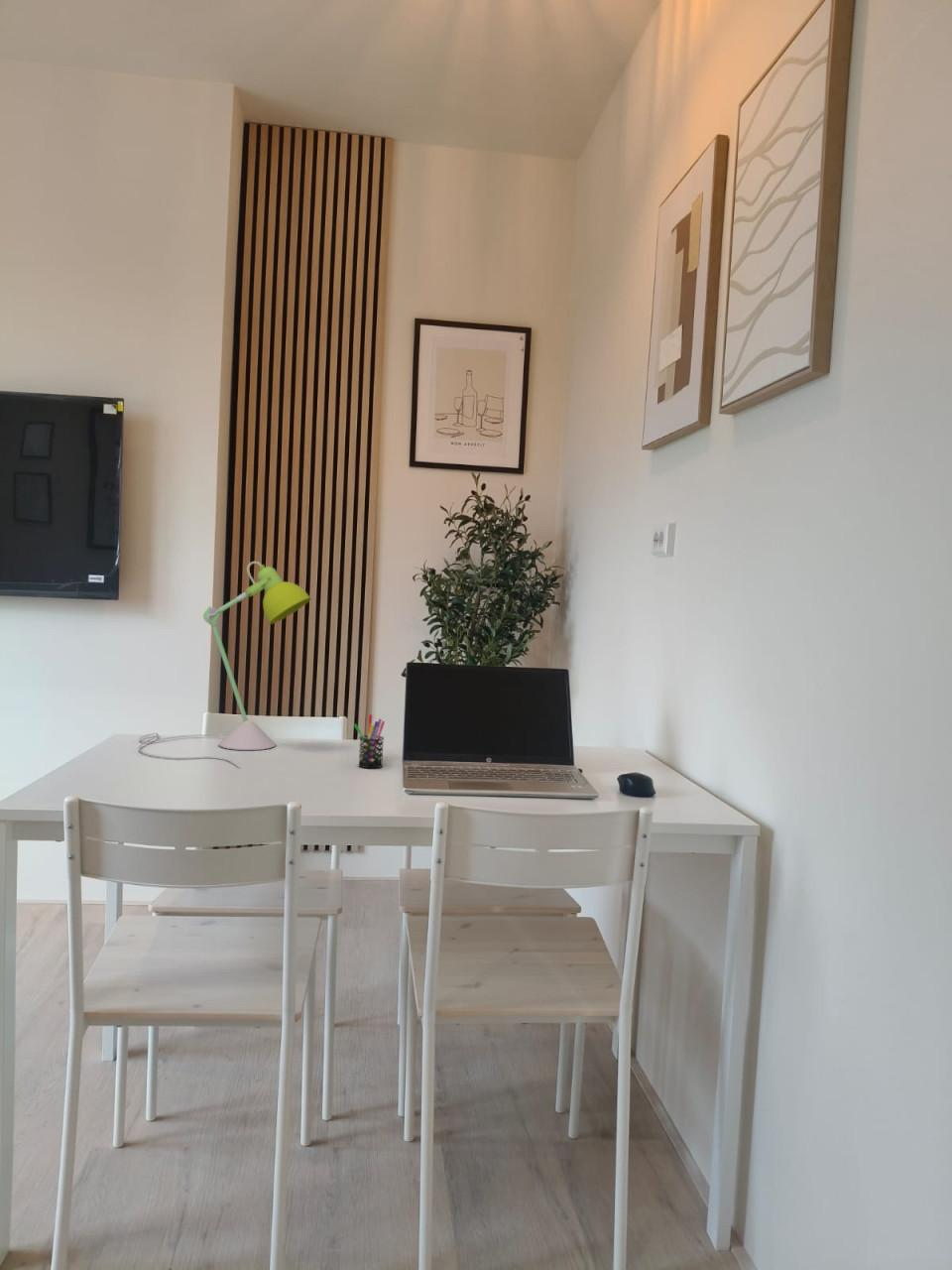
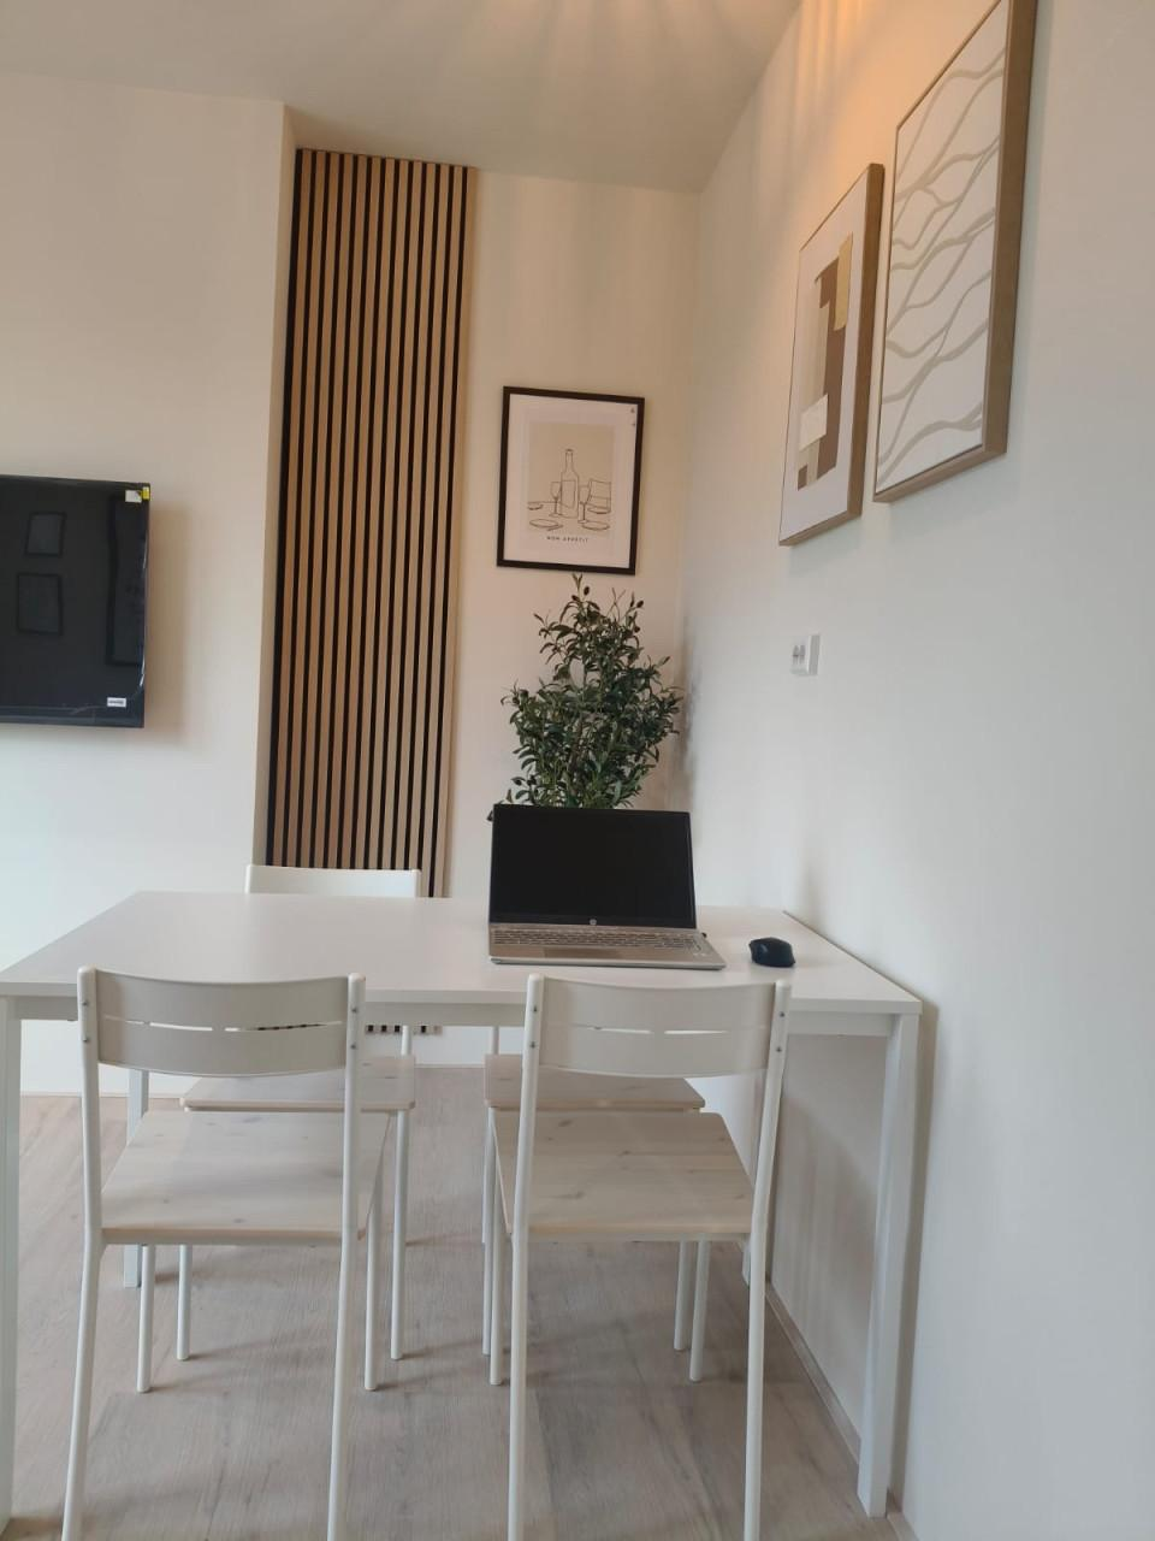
- pen holder (368, 740)
- desk lamp (222, 655)
